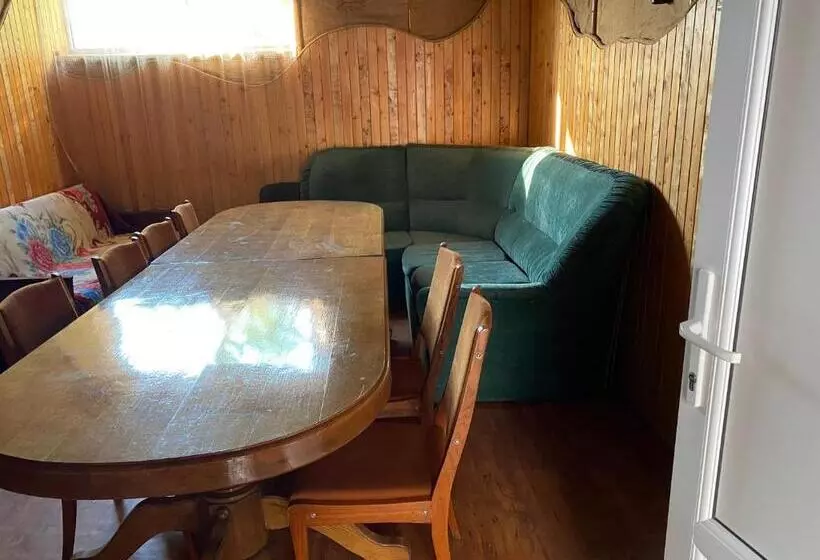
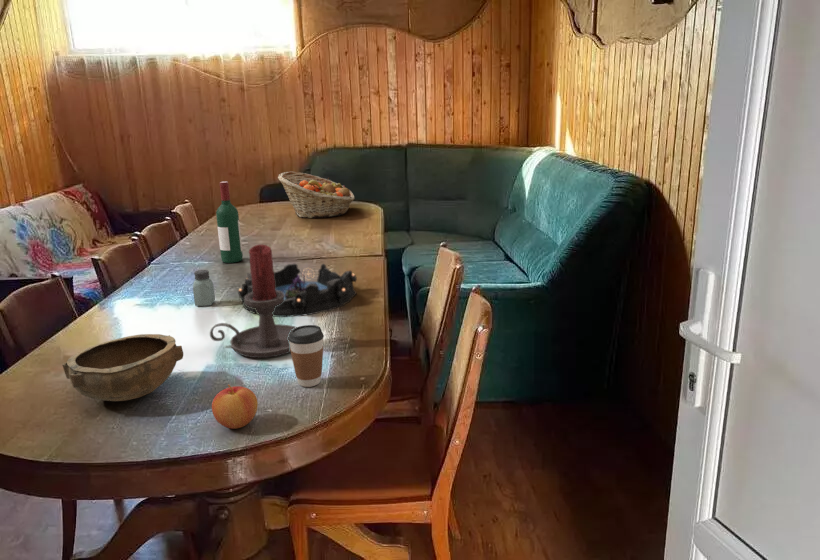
+ decorative bowl (296, 285)
+ candle holder (253, 297)
+ saltshaker (203, 287)
+ fruit basket (317, 192)
+ apple (234, 404)
+ coffee cup (307, 356)
+ bowl (124, 370)
+ wine bottle (228, 222)
